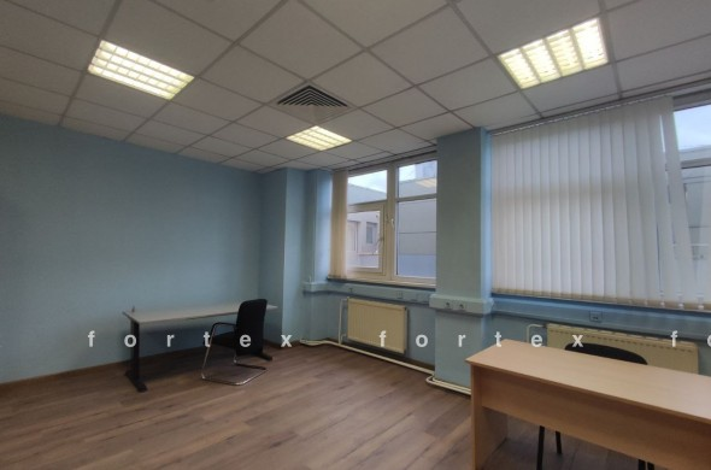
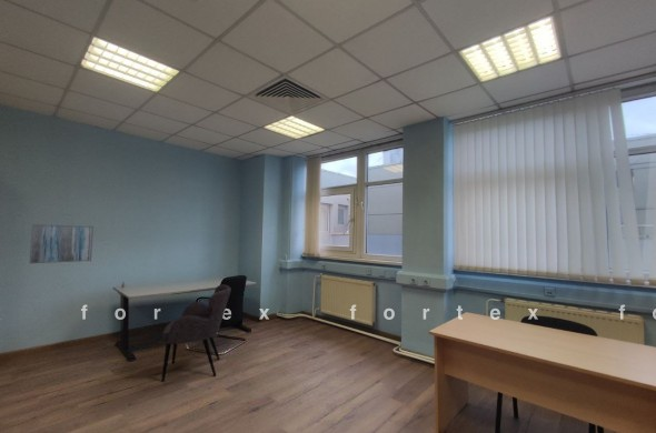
+ armchair (199, 328)
+ wall art (62, 243)
